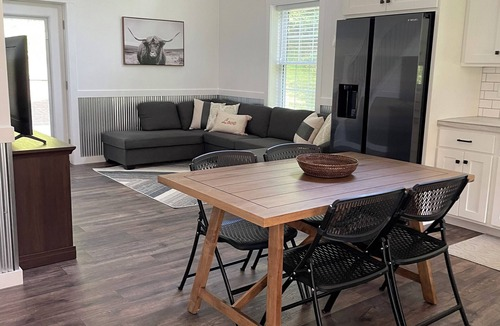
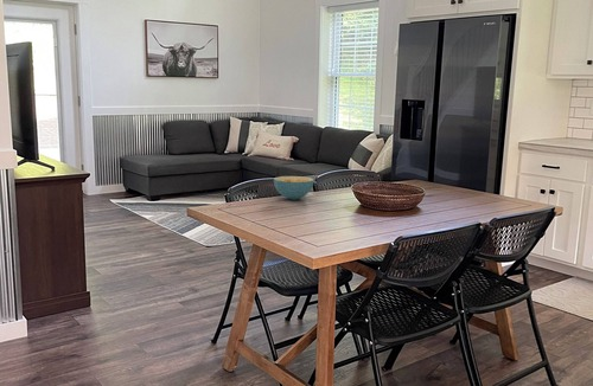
+ cereal bowl (293, 188)
